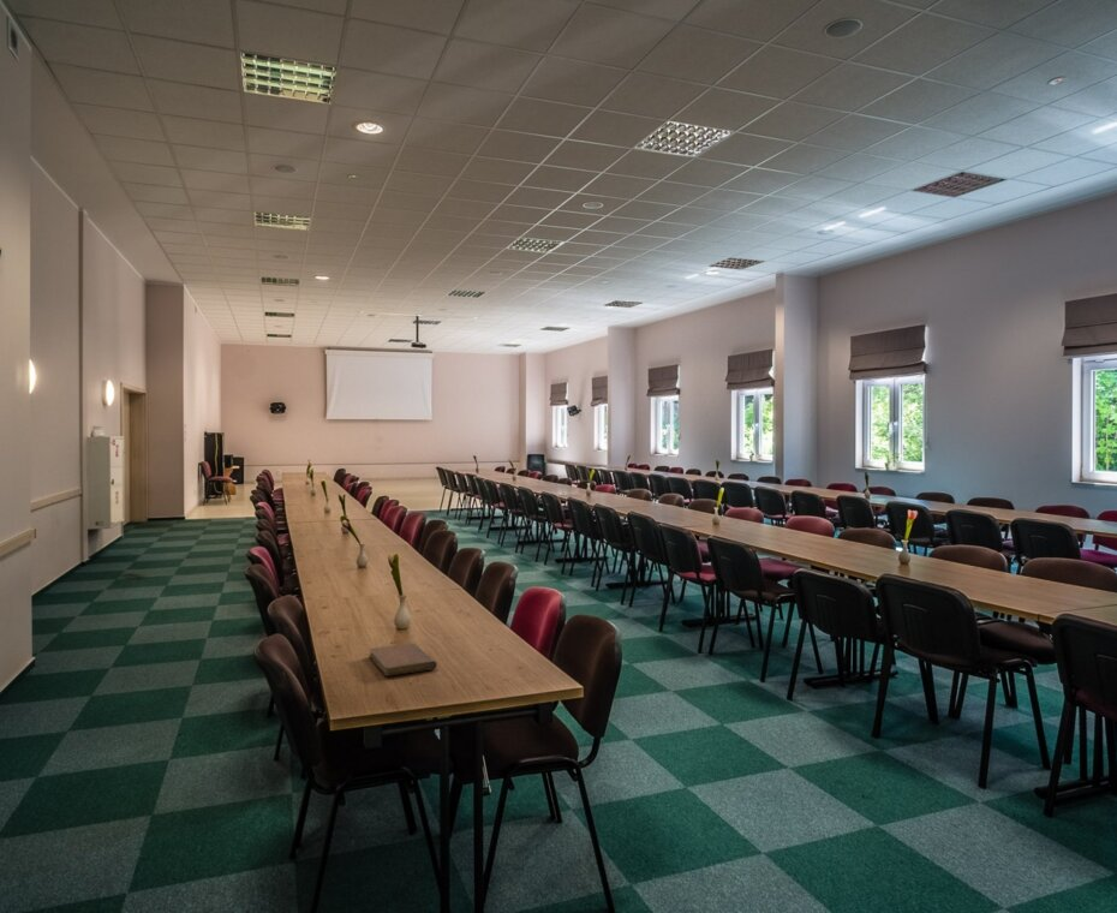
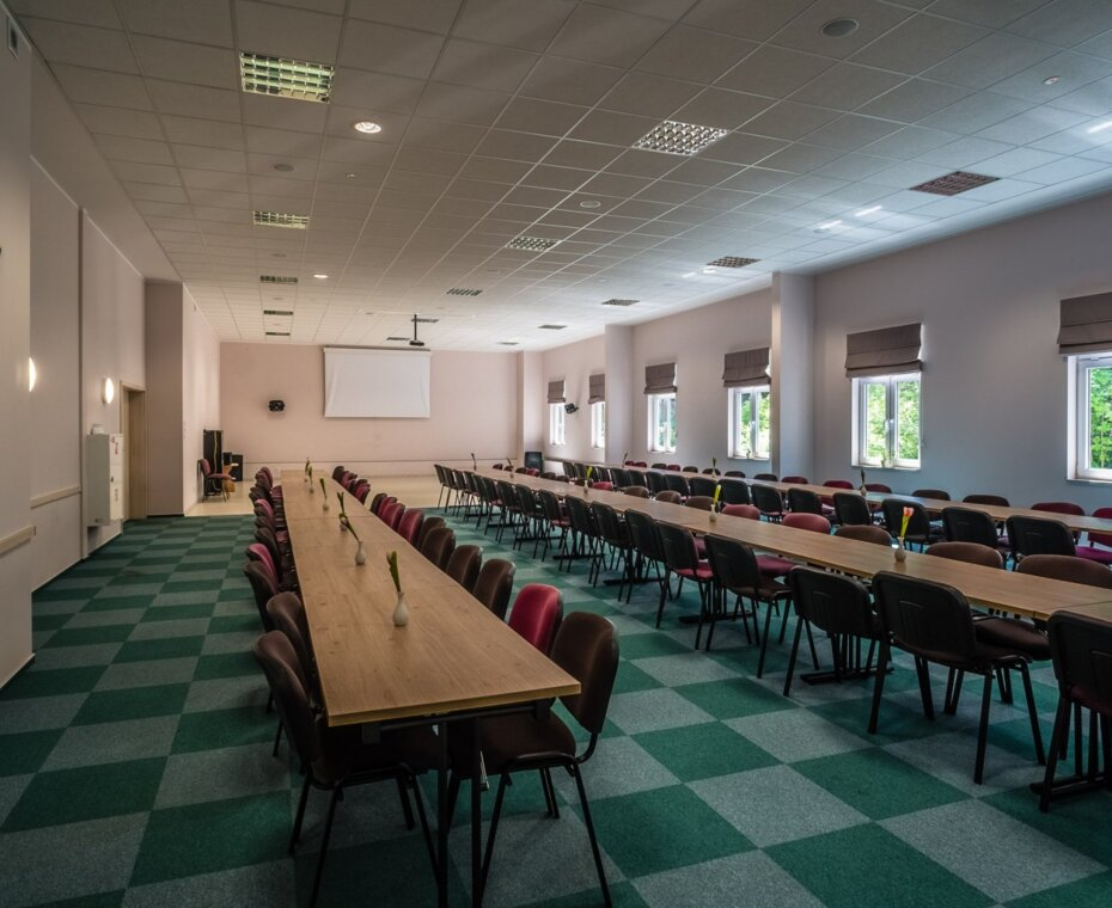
- notebook (401, 658)
